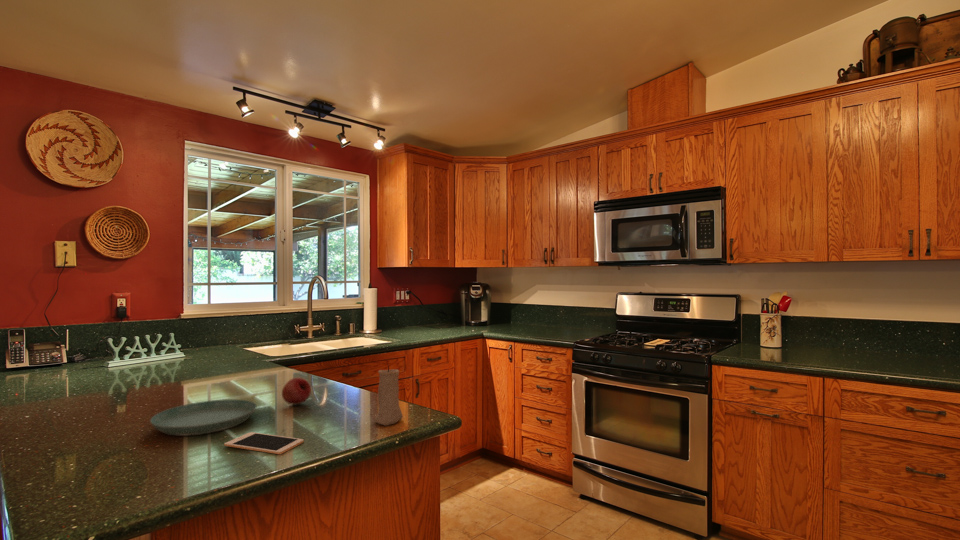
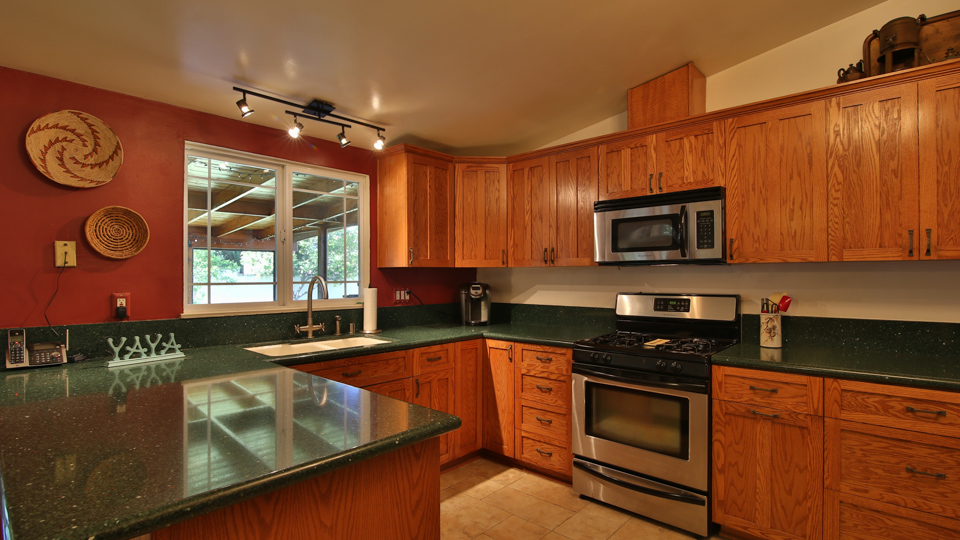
- candle (388, 392)
- cell phone (264, 442)
- saucer (206, 417)
- fruit (296, 390)
